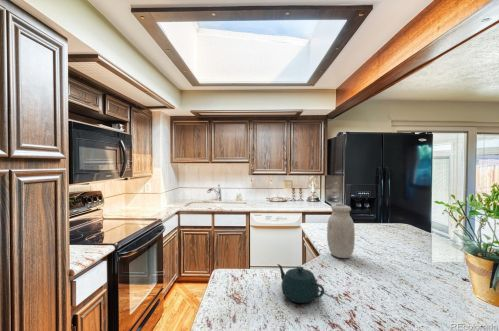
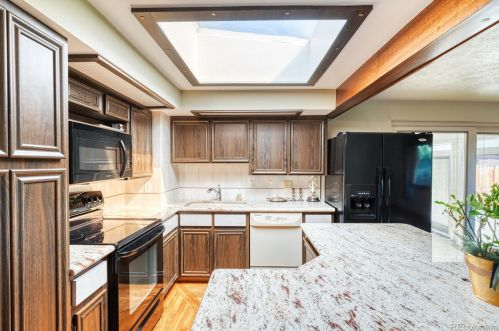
- jar (340, 230)
- teapot (298, 281)
